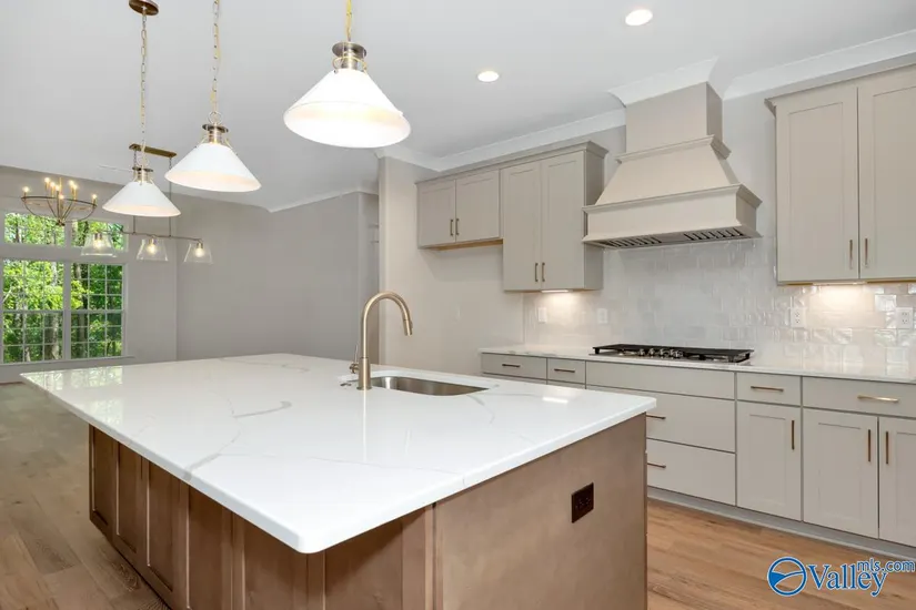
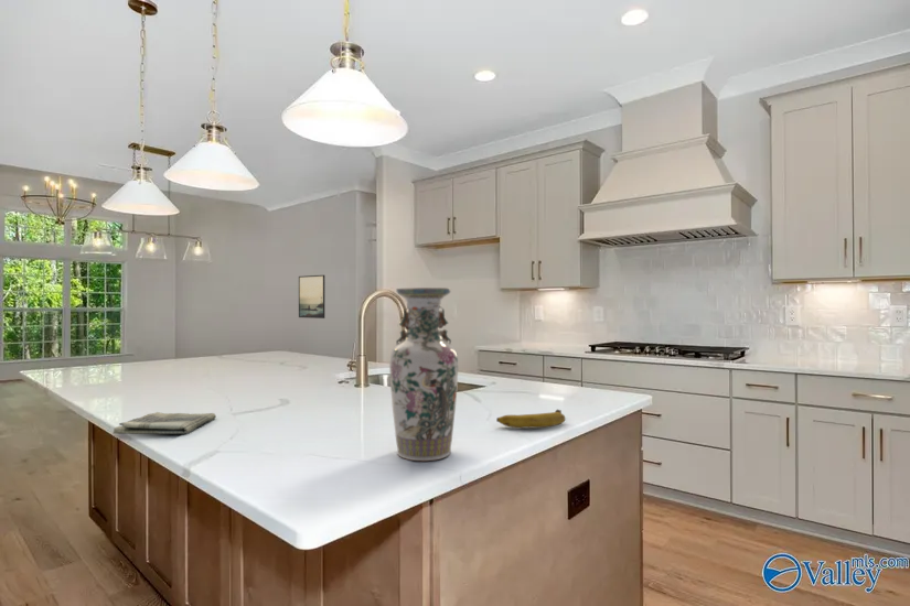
+ fruit (532, 416)
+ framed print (311, 296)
+ dish towel (167, 421)
+ vase (424, 370)
